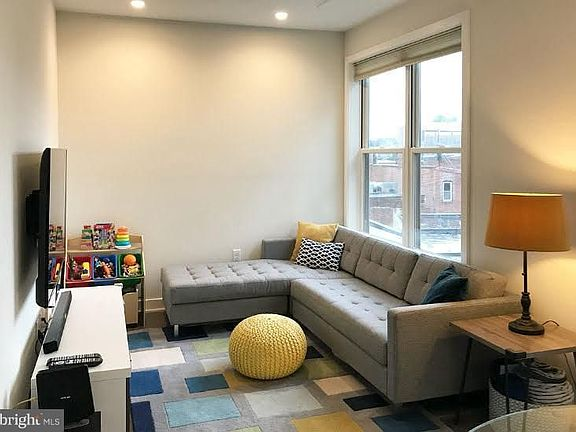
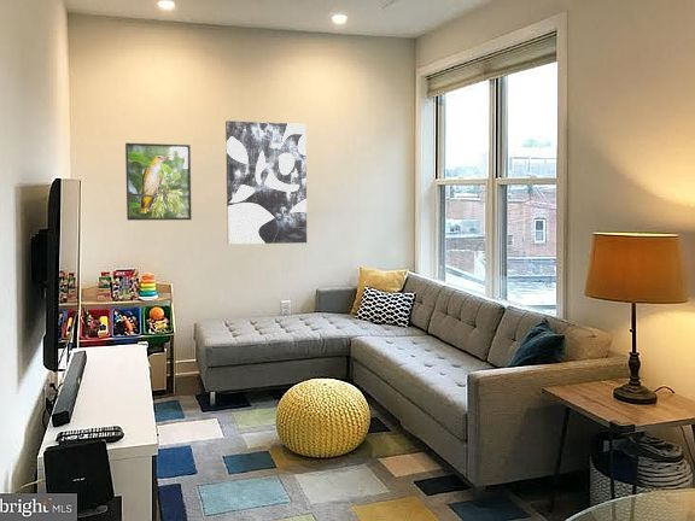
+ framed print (158, 182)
+ wall art (267, 183)
